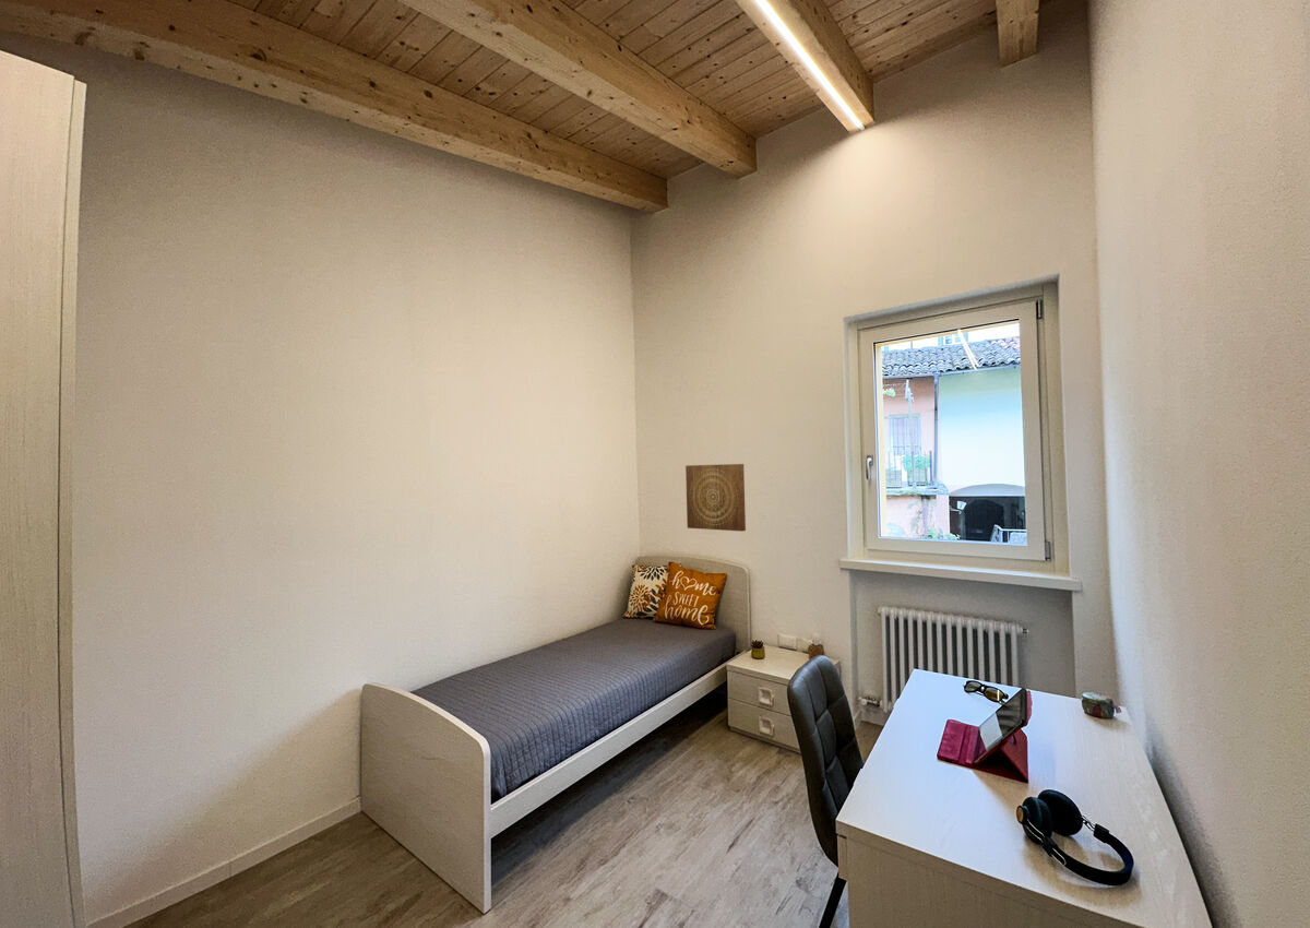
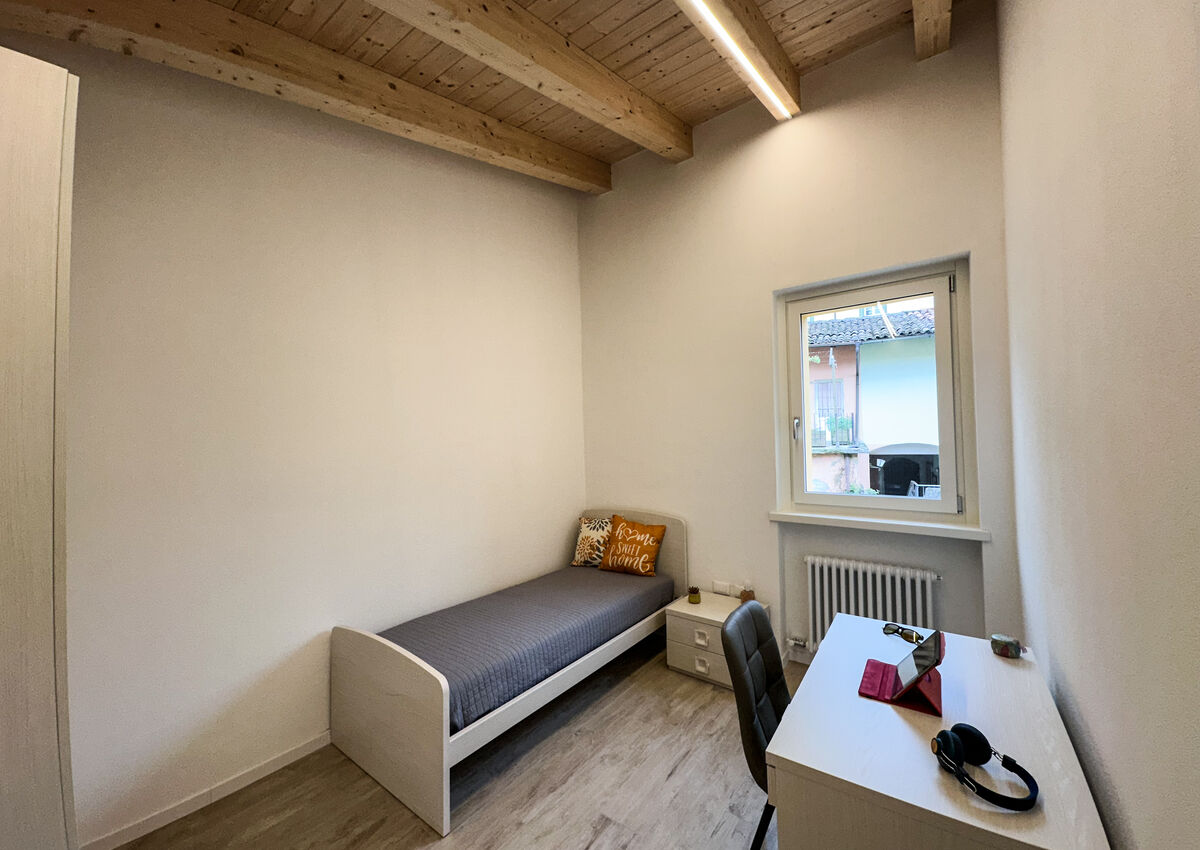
- wall art (714, 497)
